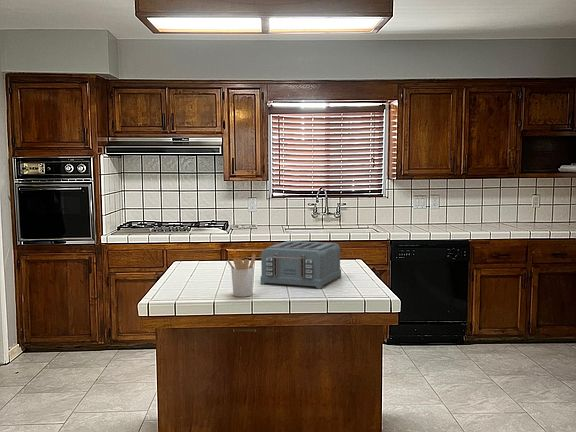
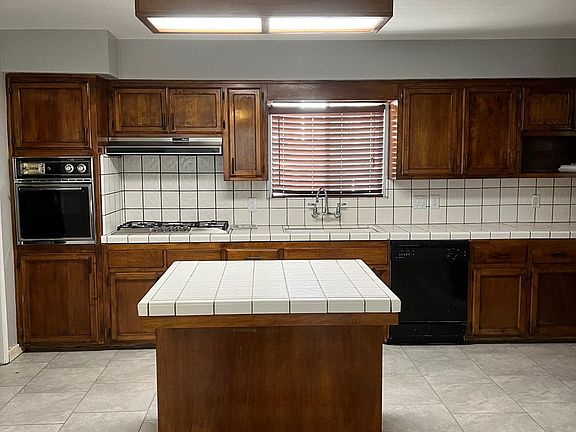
- toaster (300, 263)
- utensil holder (242, 275)
